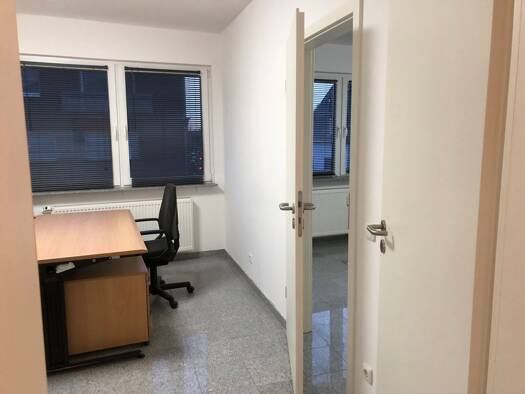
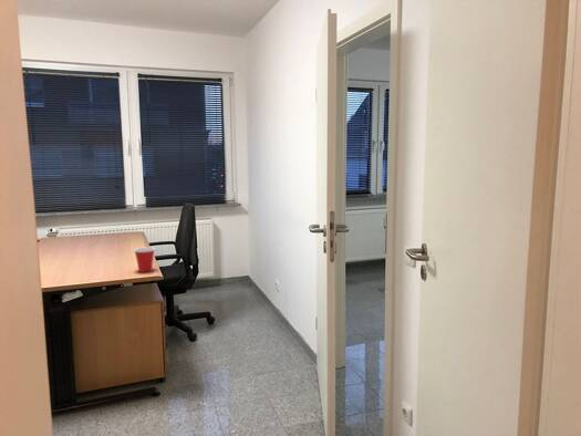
+ cup (144, 259)
